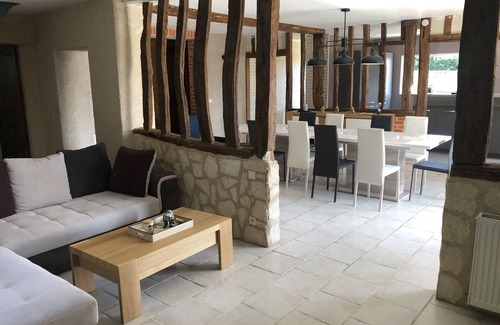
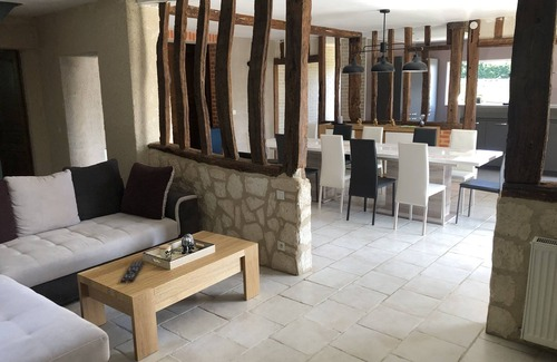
+ remote control (133, 271)
